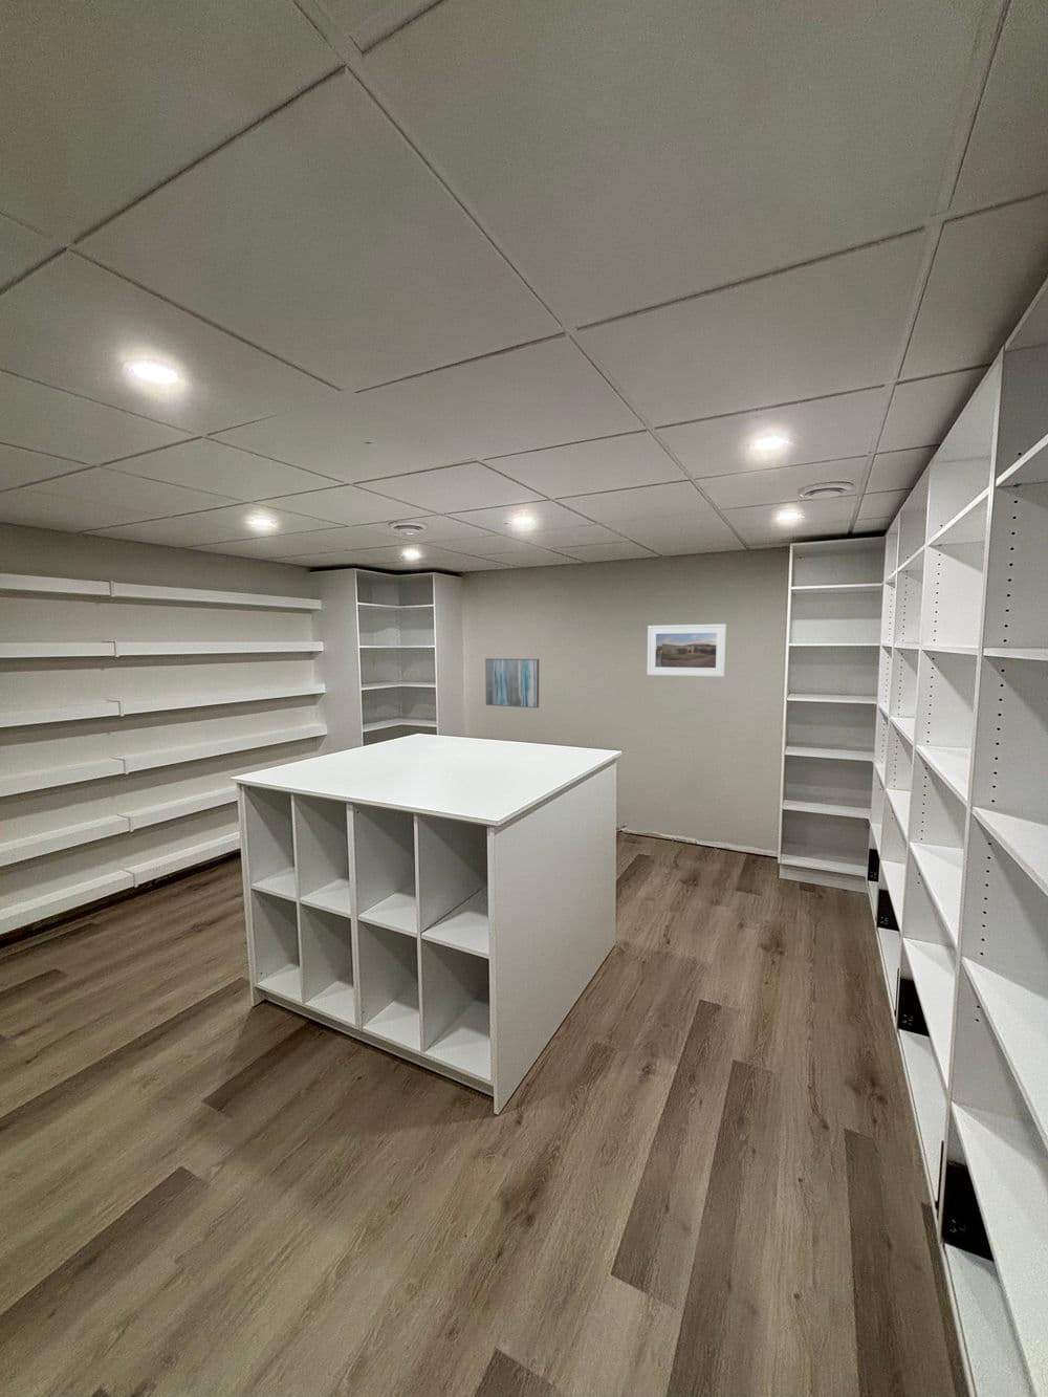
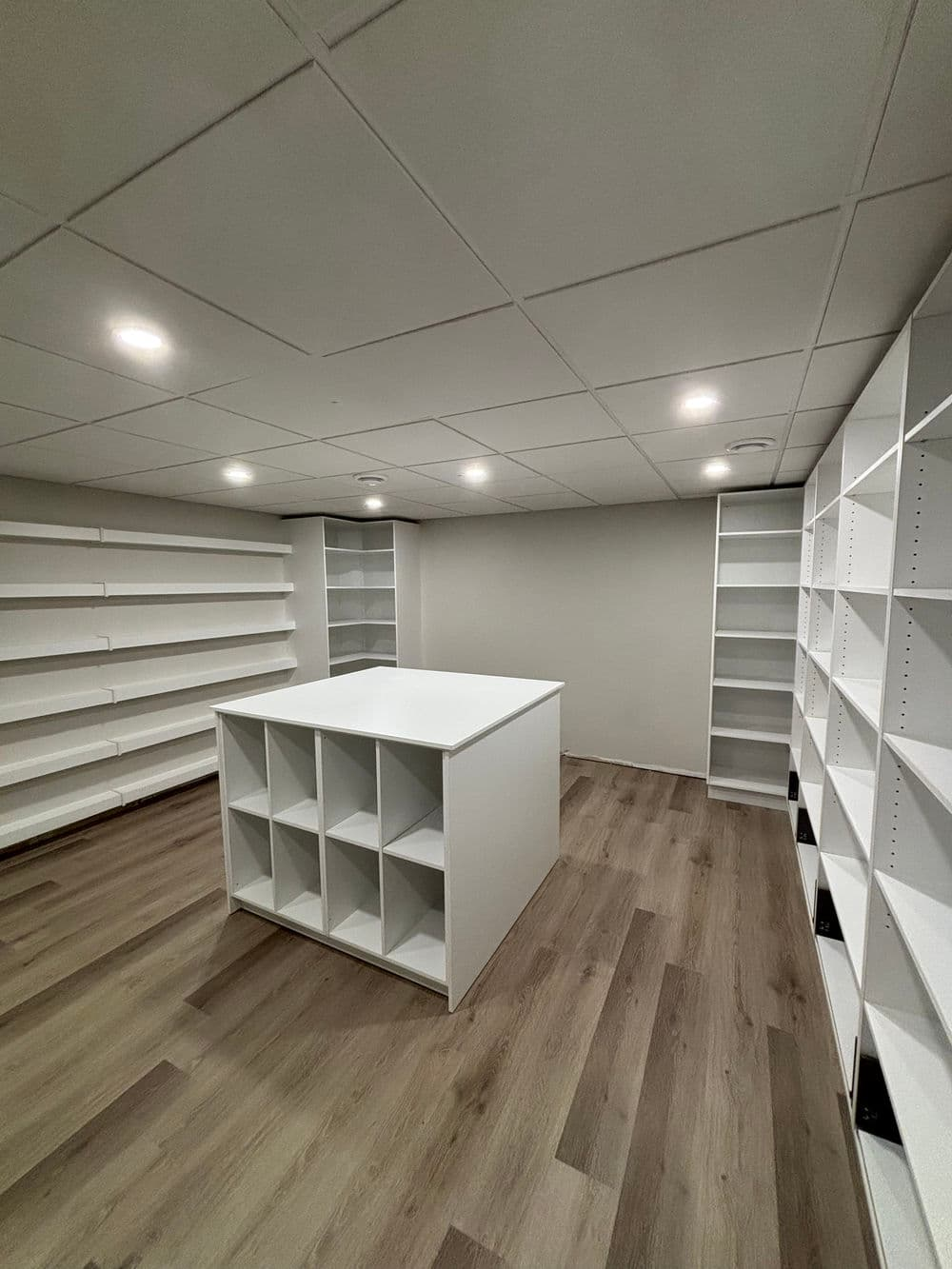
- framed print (685, 650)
- wall art (512, 683)
